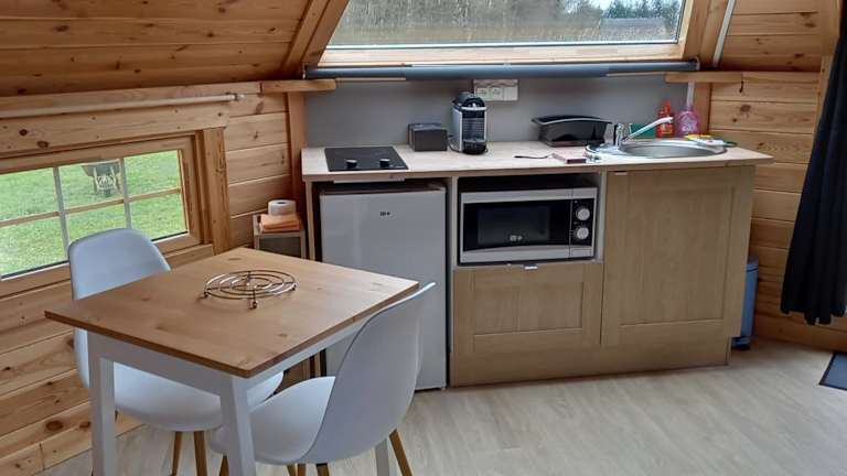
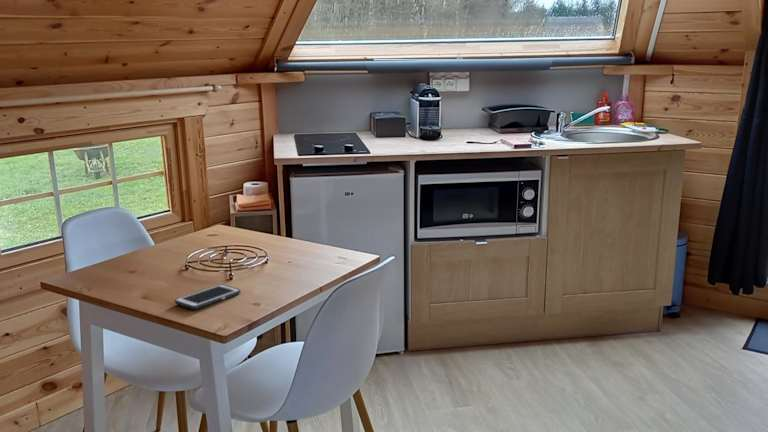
+ cell phone (208, 296)
